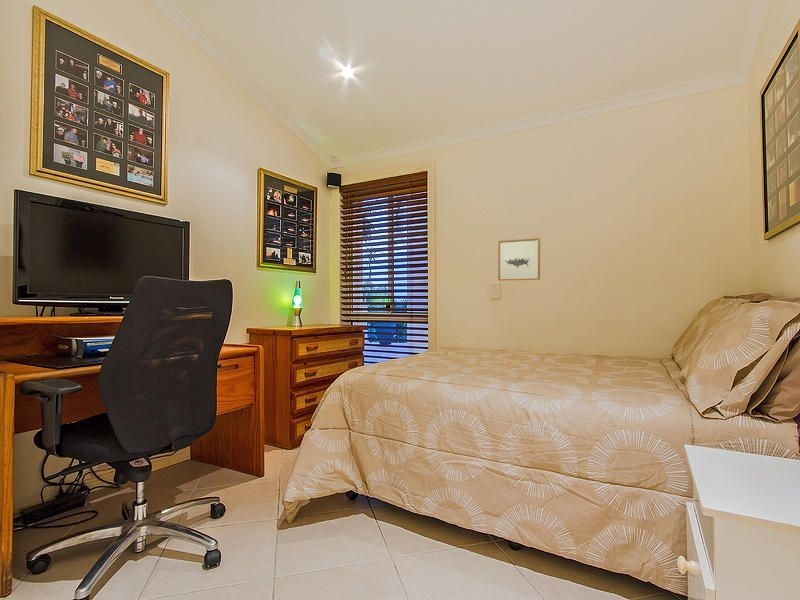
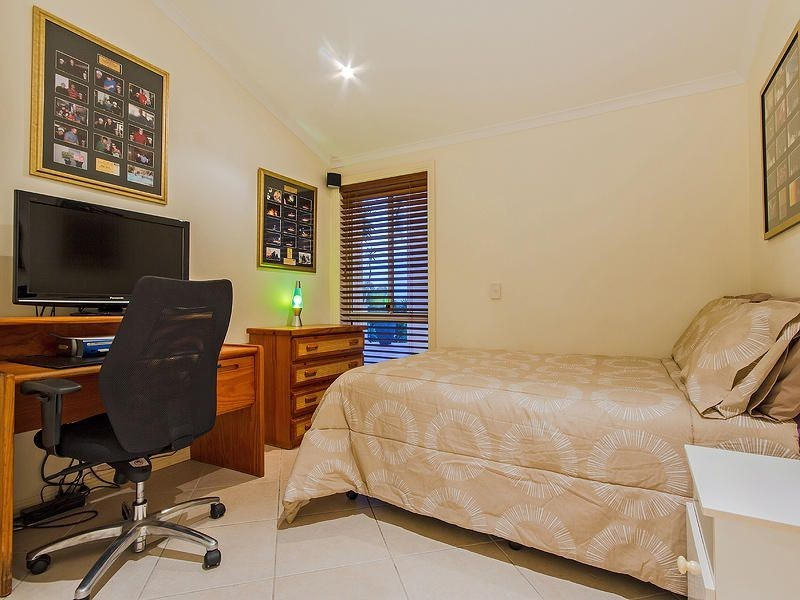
- wall art (518, 260)
